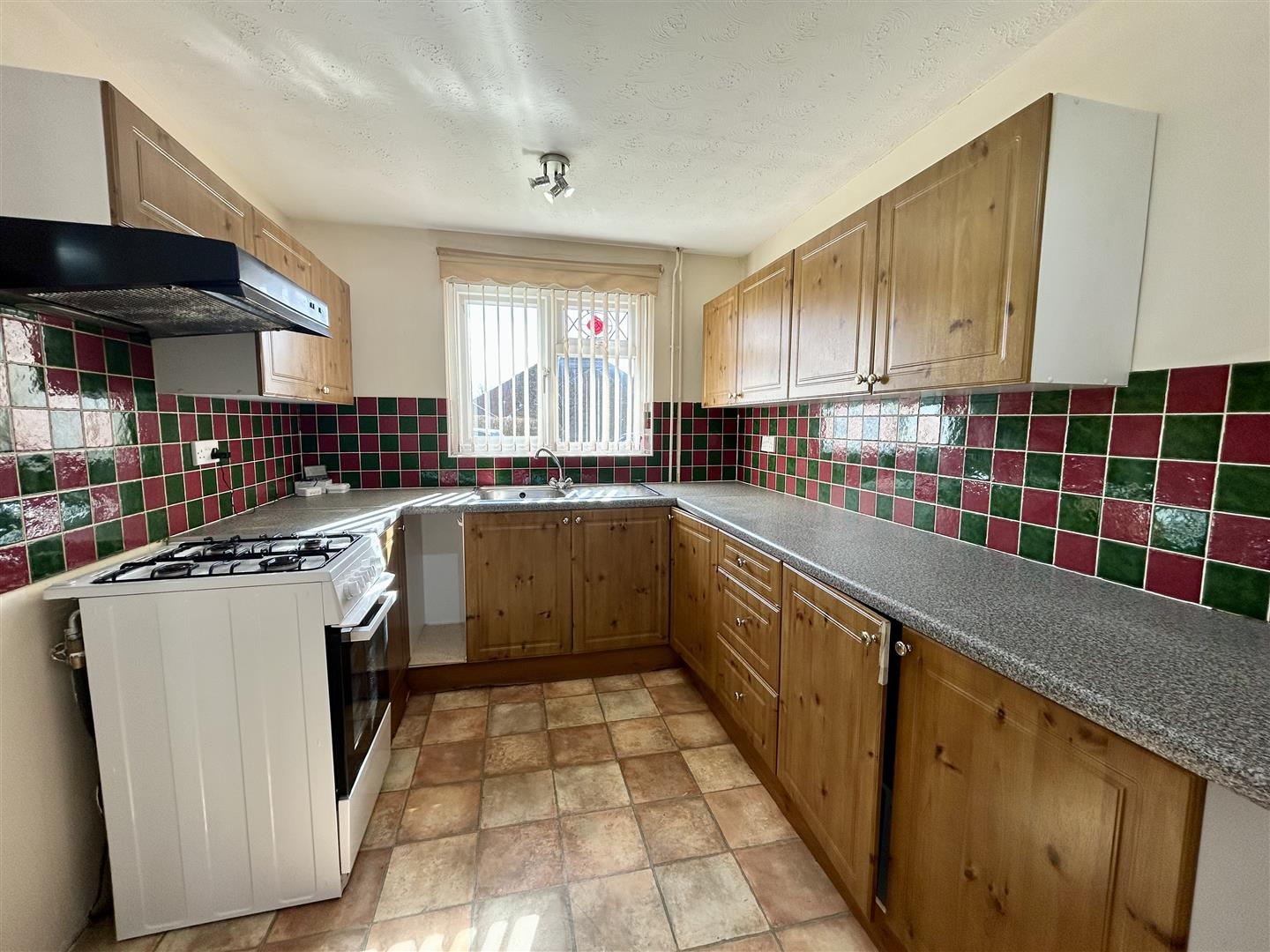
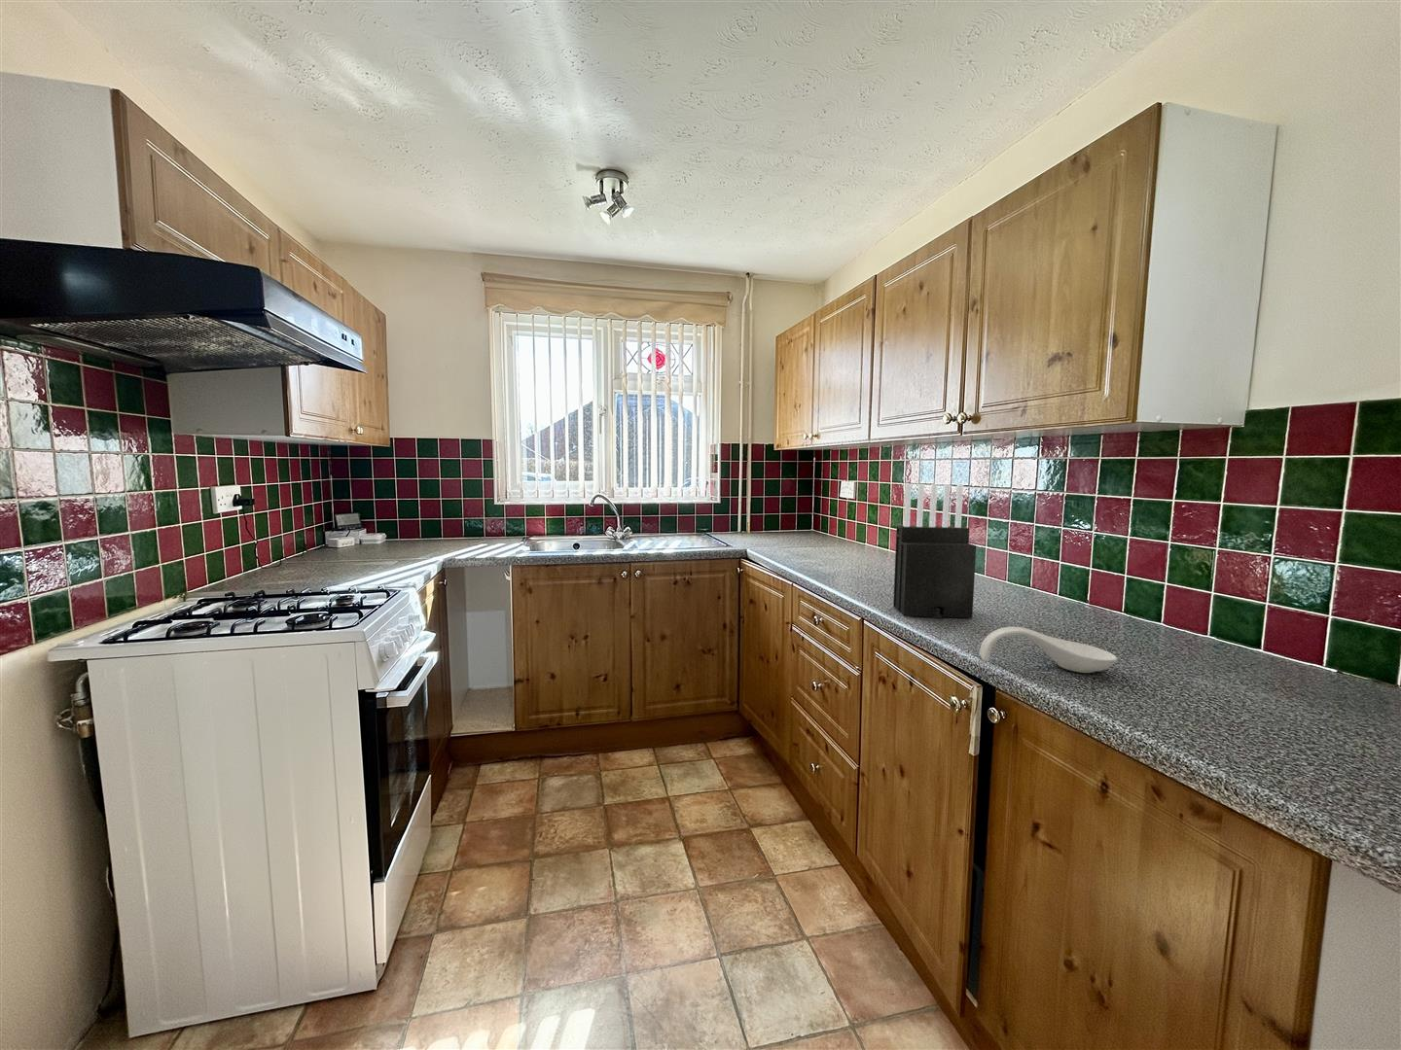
+ knife block (935, 549)
+ spoon rest (1046, 647)
